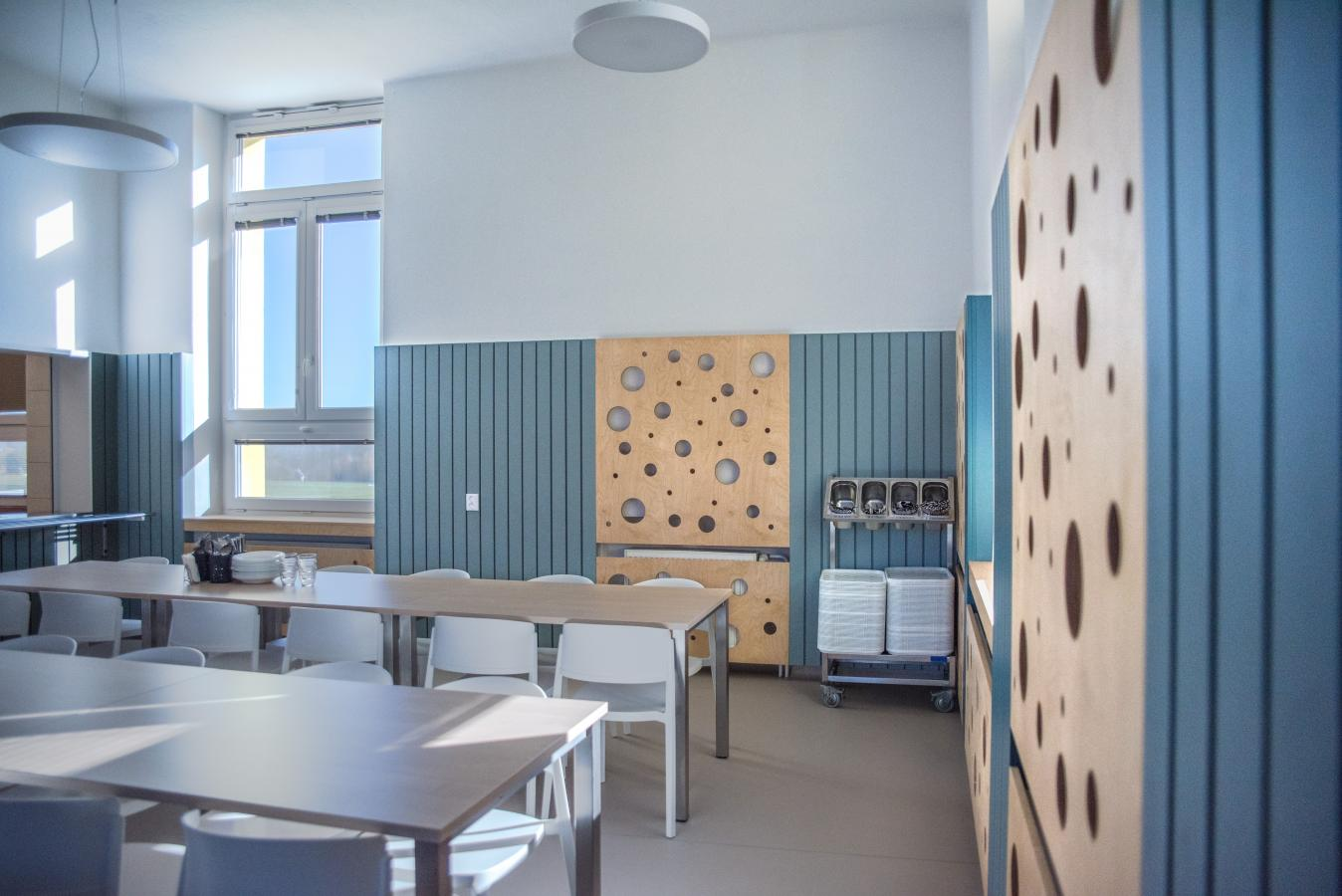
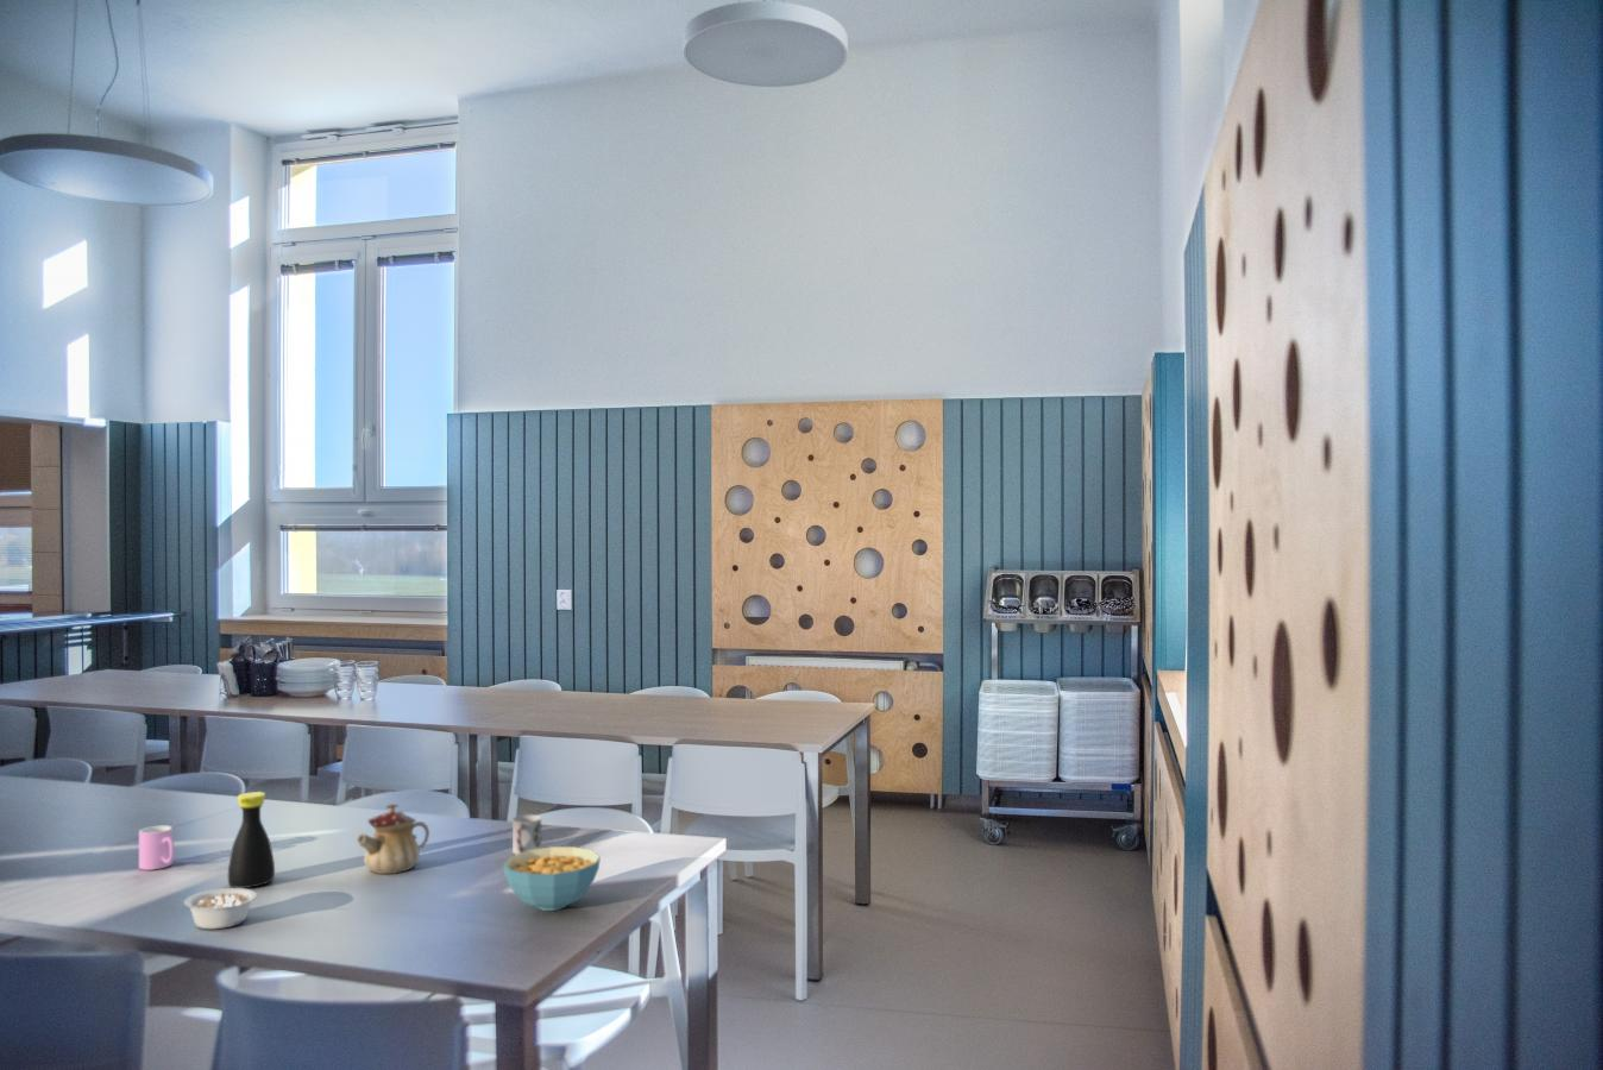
+ cereal bowl (552, 883)
+ legume (222, 908)
+ bottle (251, 838)
+ cup (524, 836)
+ cup (159, 848)
+ teapot (395, 834)
